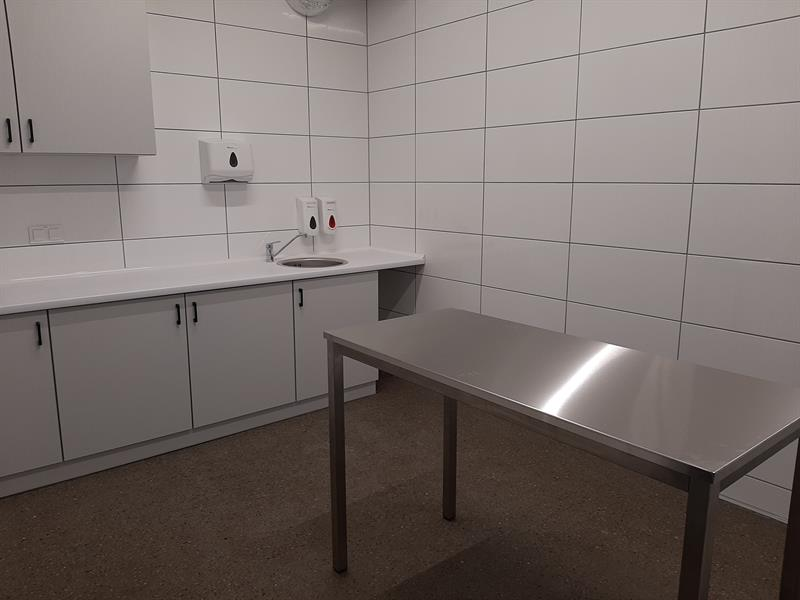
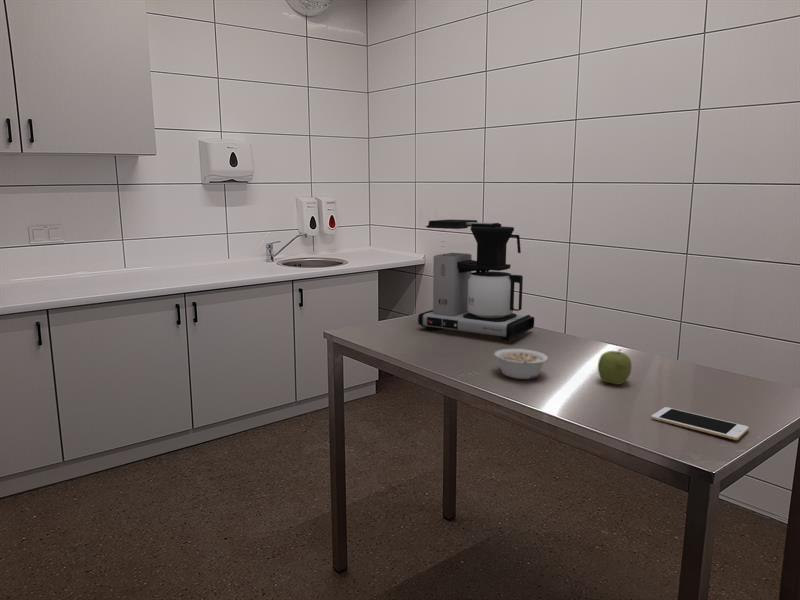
+ legume (521, 363)
+ cell phone (698, 422)
+ fruit (614, 365)
+ coffee maker (476, 276)
